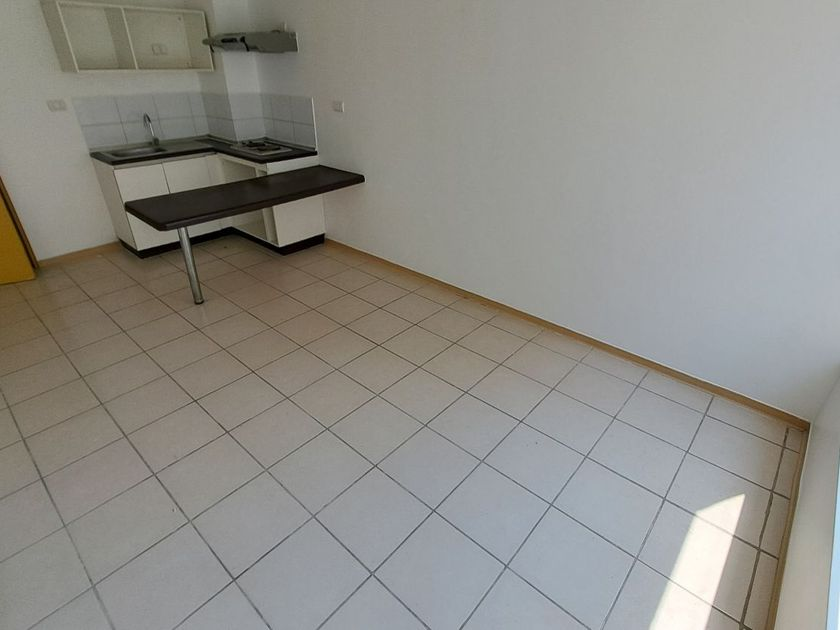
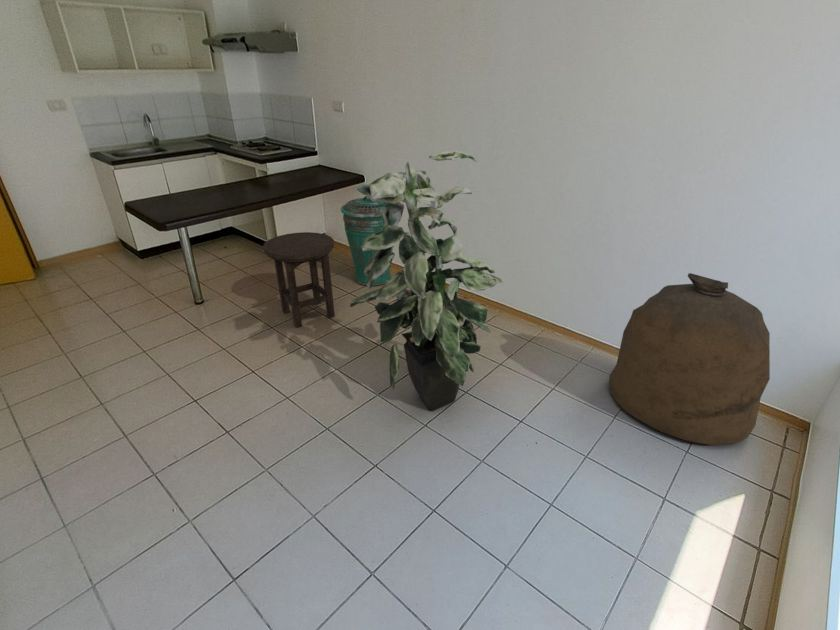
+ stool (306, 284)
+ trash can (369, 235)
+ bag (692, 351)
+ indoor plant (430, 299)
